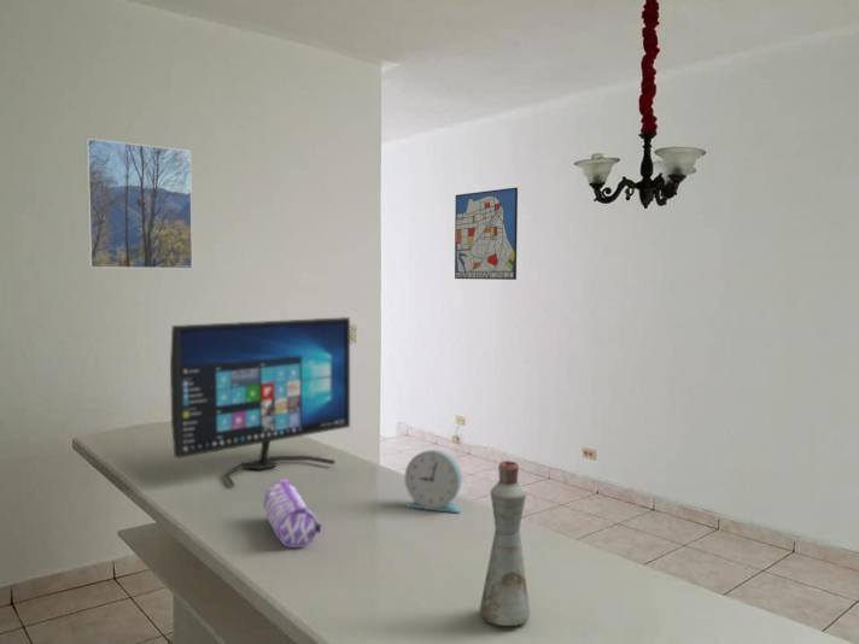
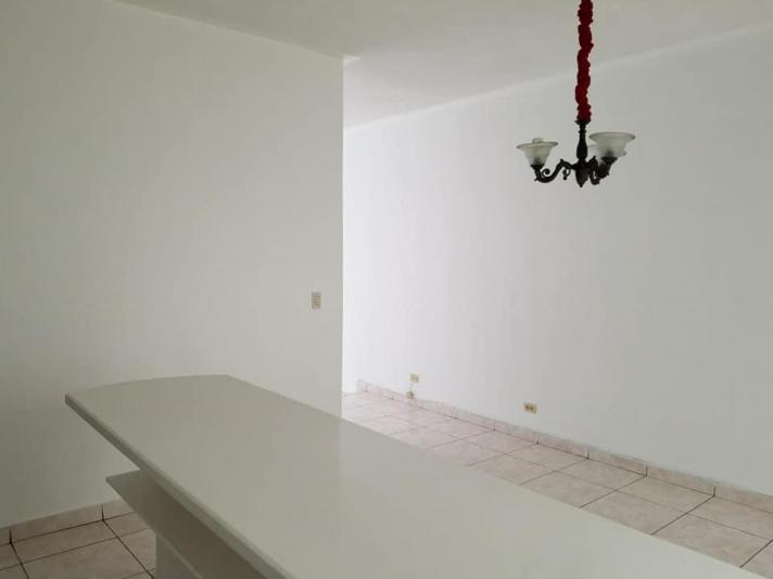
- pencil case (288, 511)
- computer monitor (267, 396)
- wall art (484, 235)
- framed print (141, 206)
- alarm clock (434, 476)
- bottle (506, 539)
